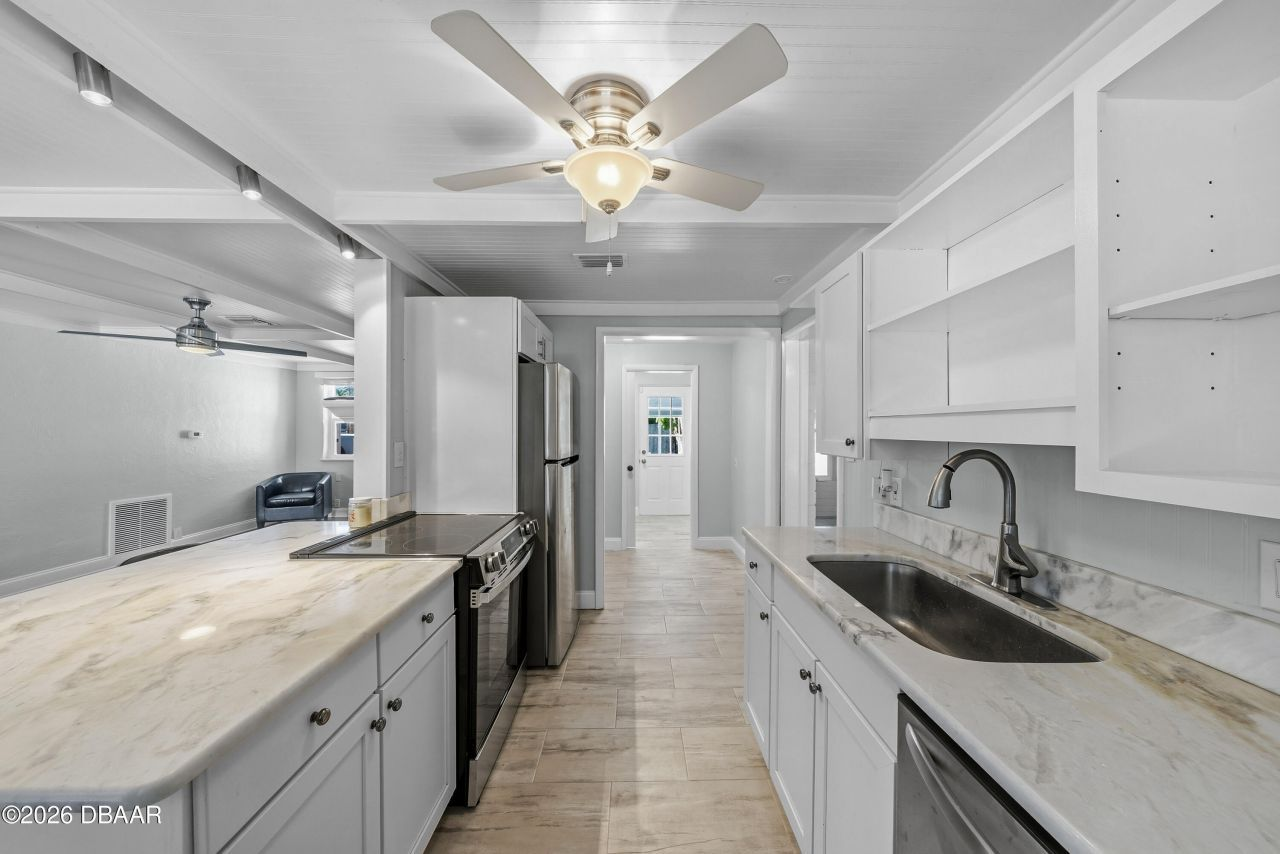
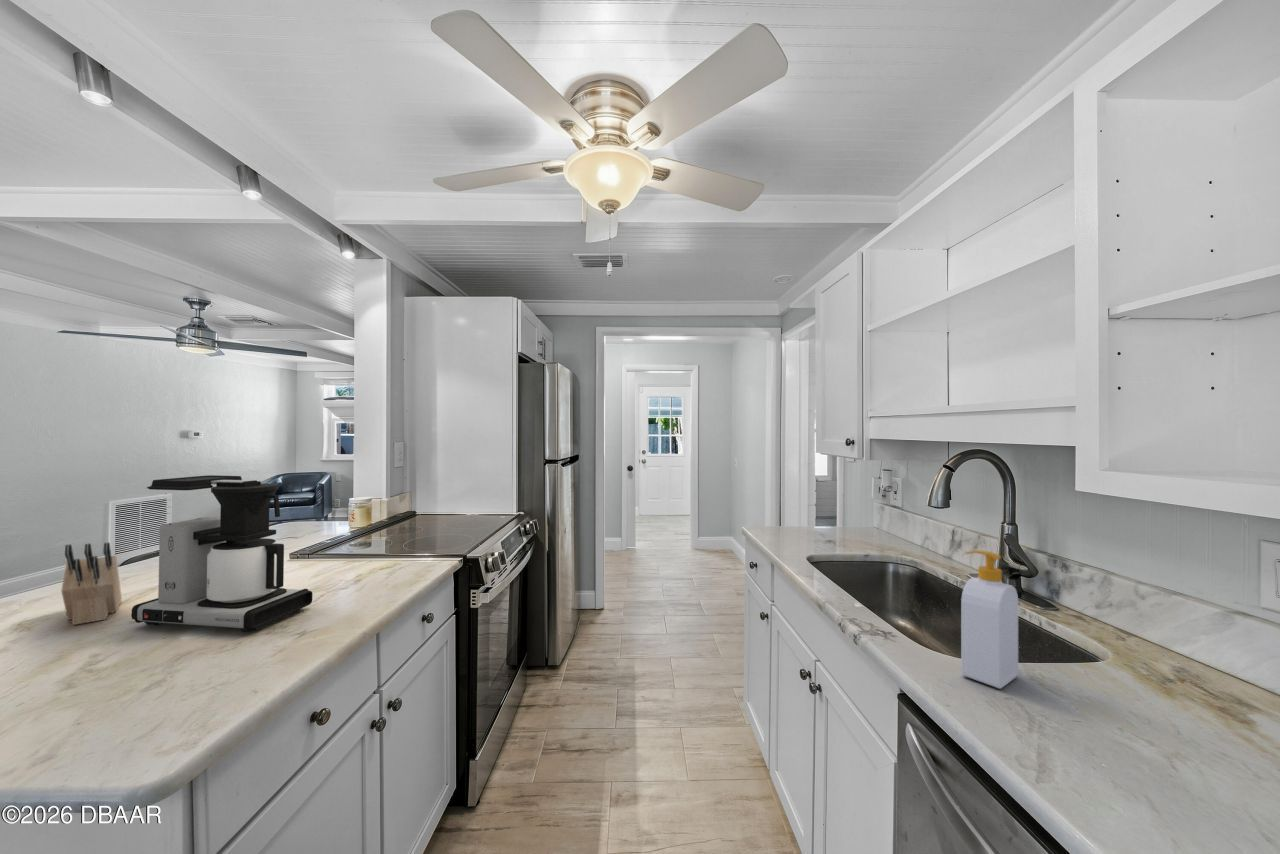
+ soap bottle (987, 613)
+ knife block (93, 576)
+ coffee maker (227, 548)
